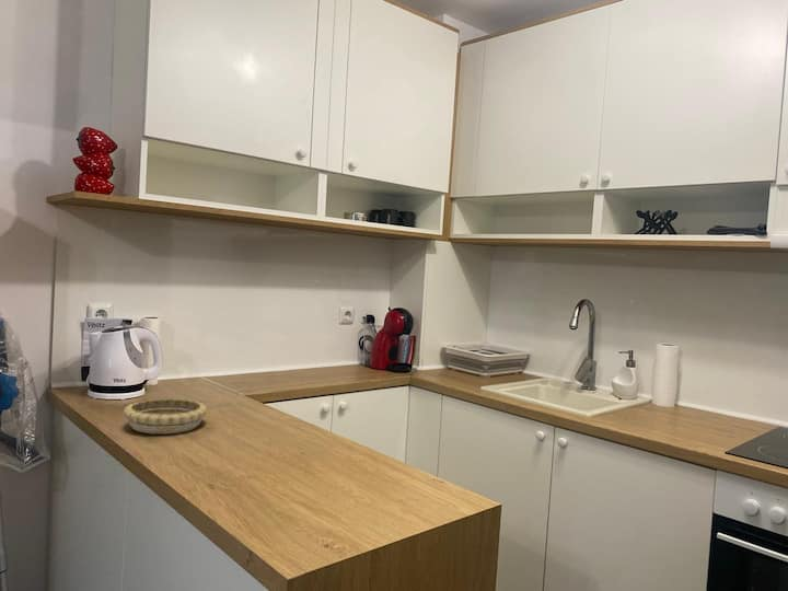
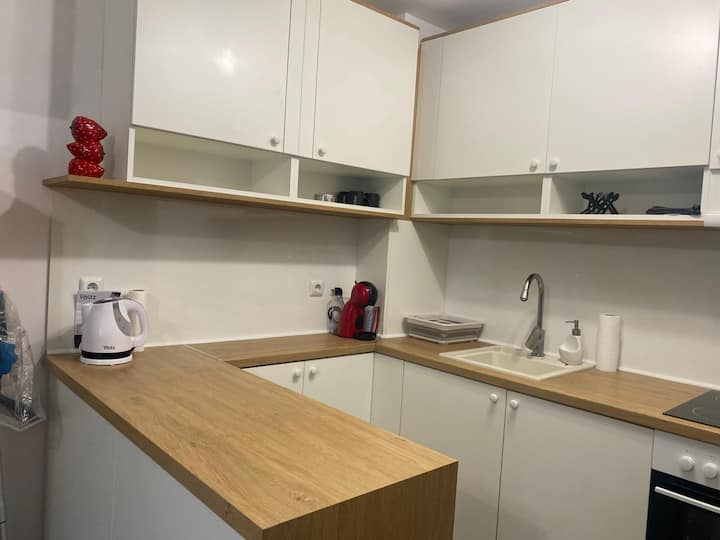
- decorative bowl (165, 415)
